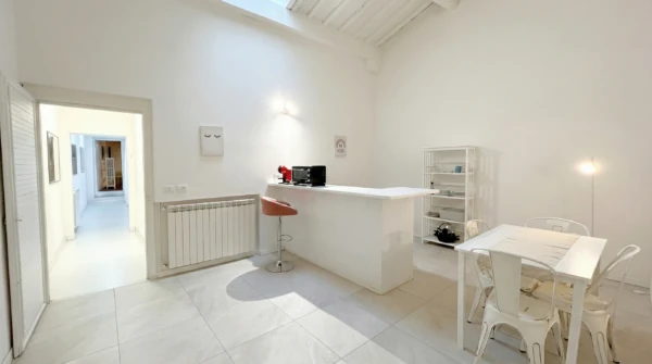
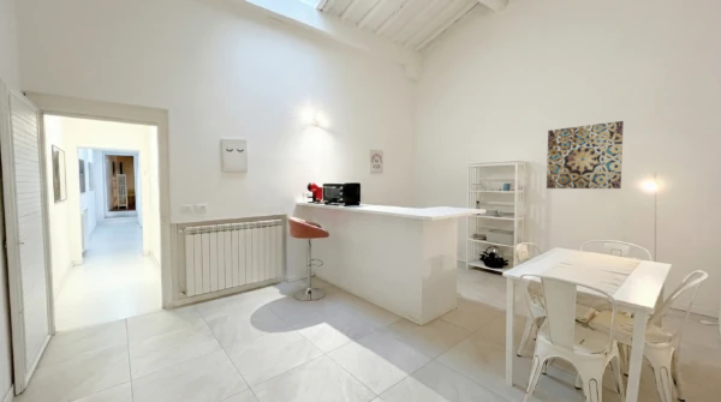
+ wall art (582, 157)
